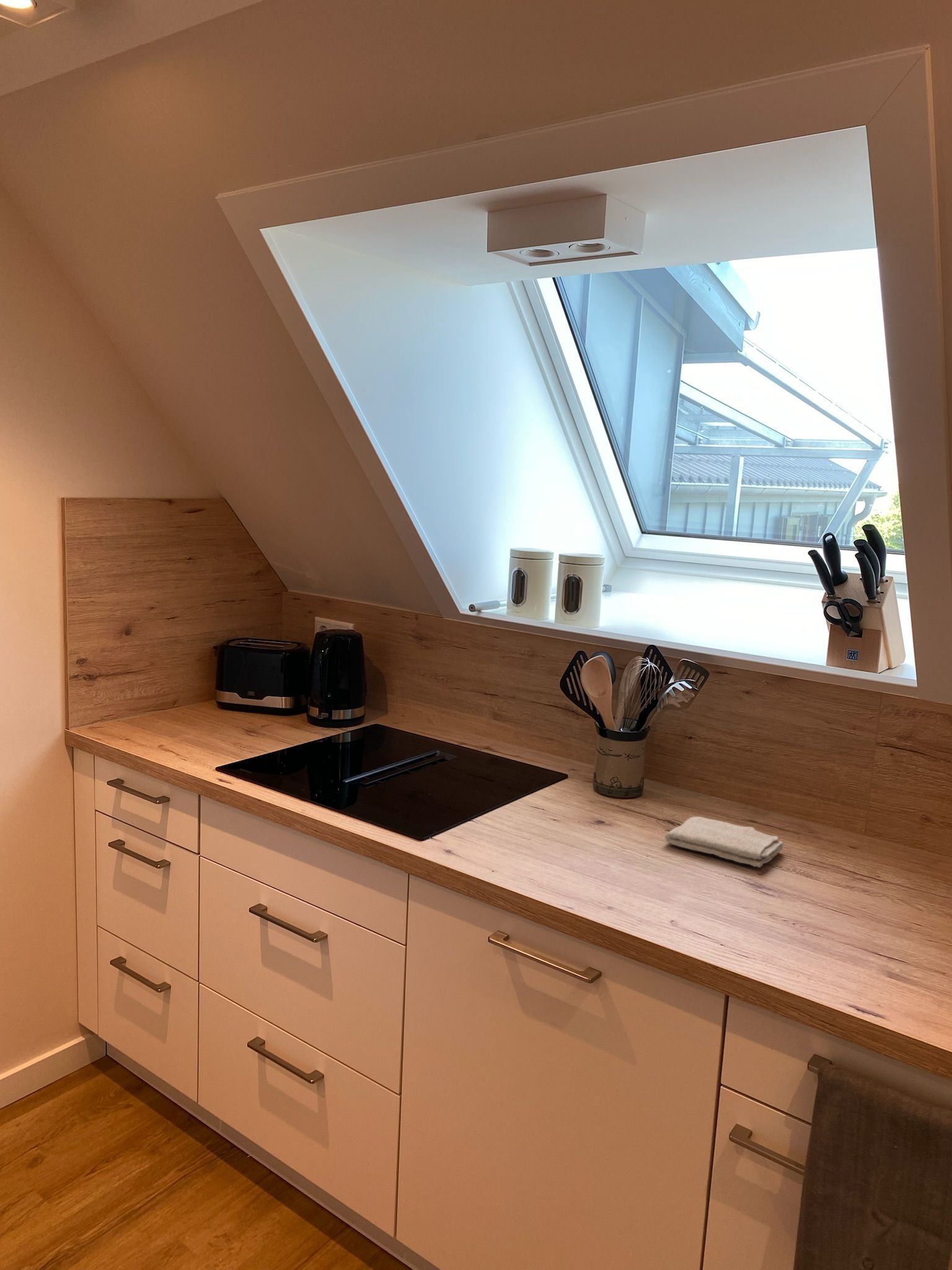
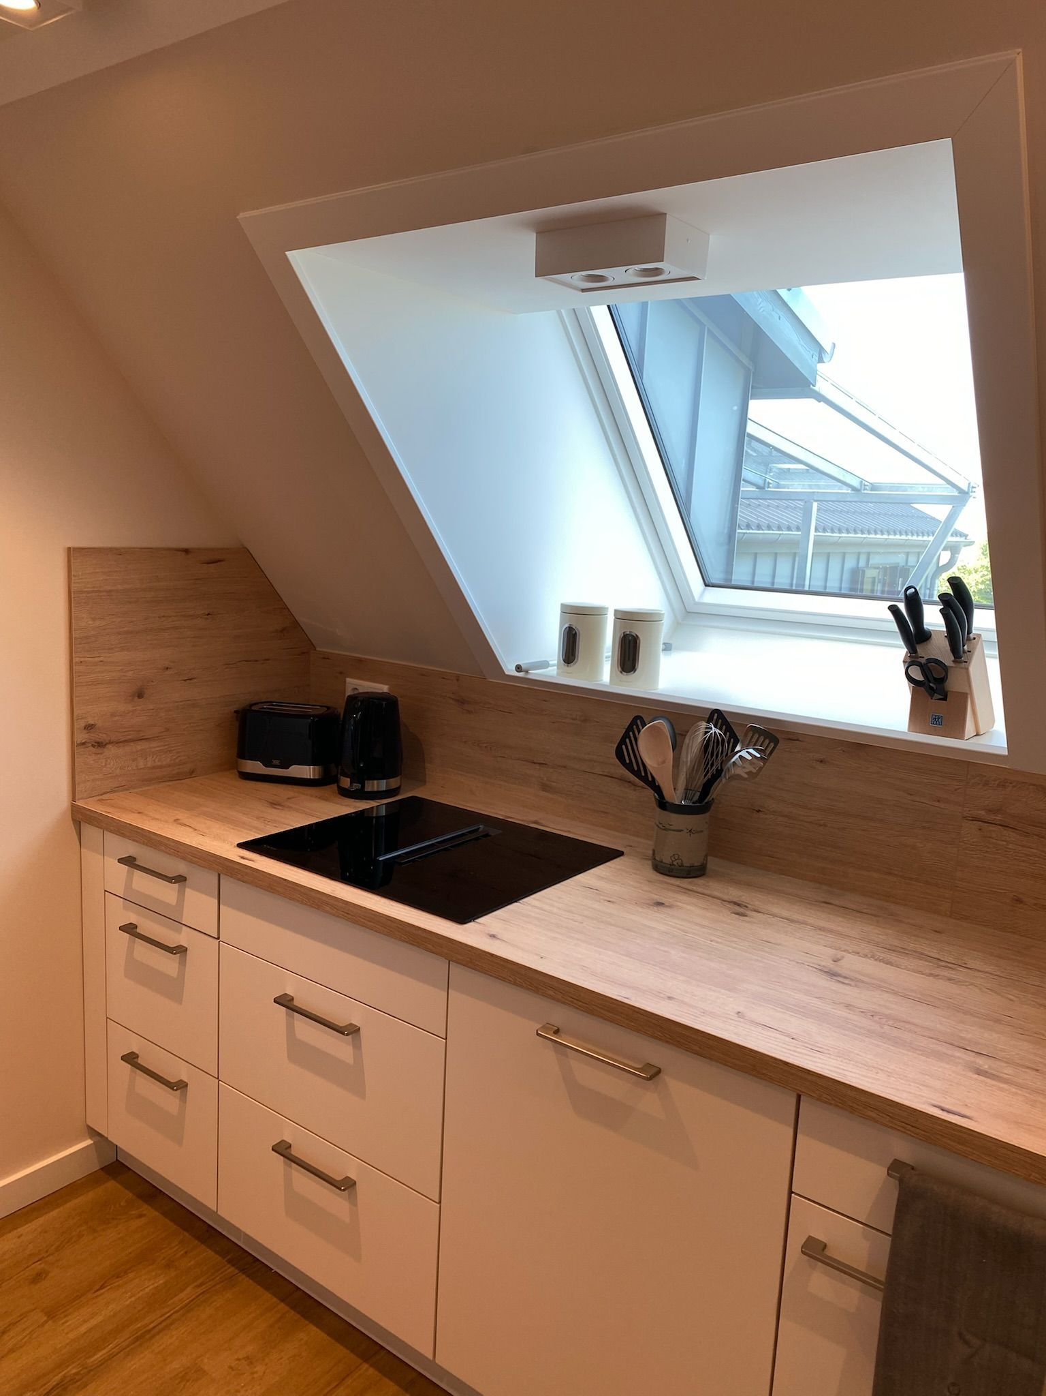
- washcloth (724, 839)
